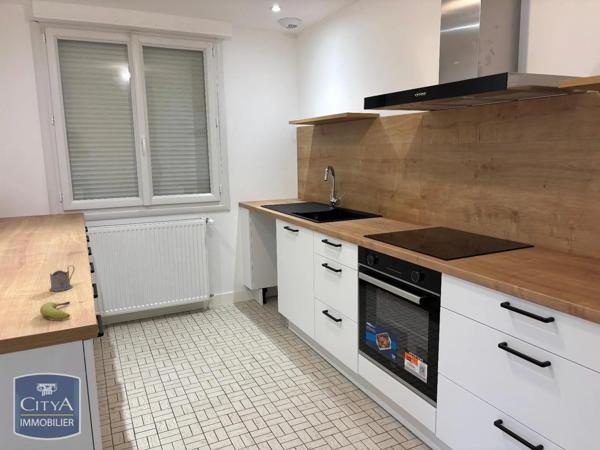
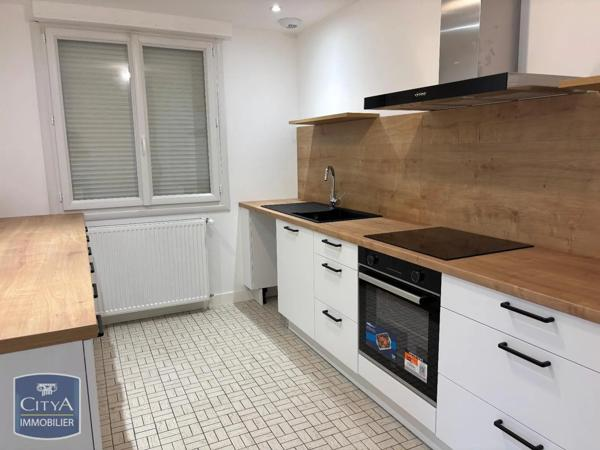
- fruit (55, 307)
- tea glass holder (61, 274)
